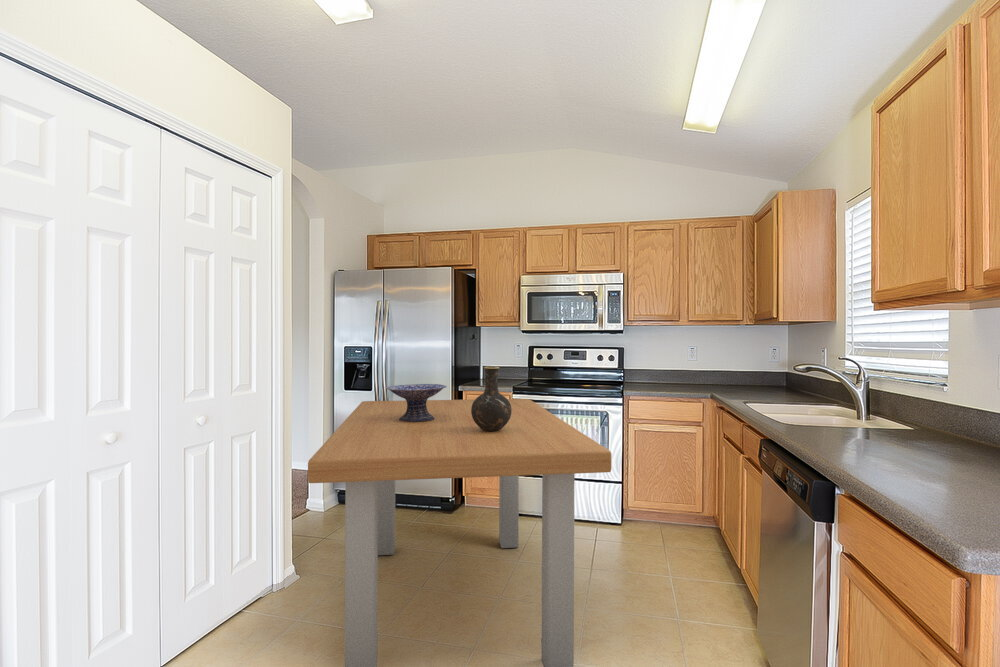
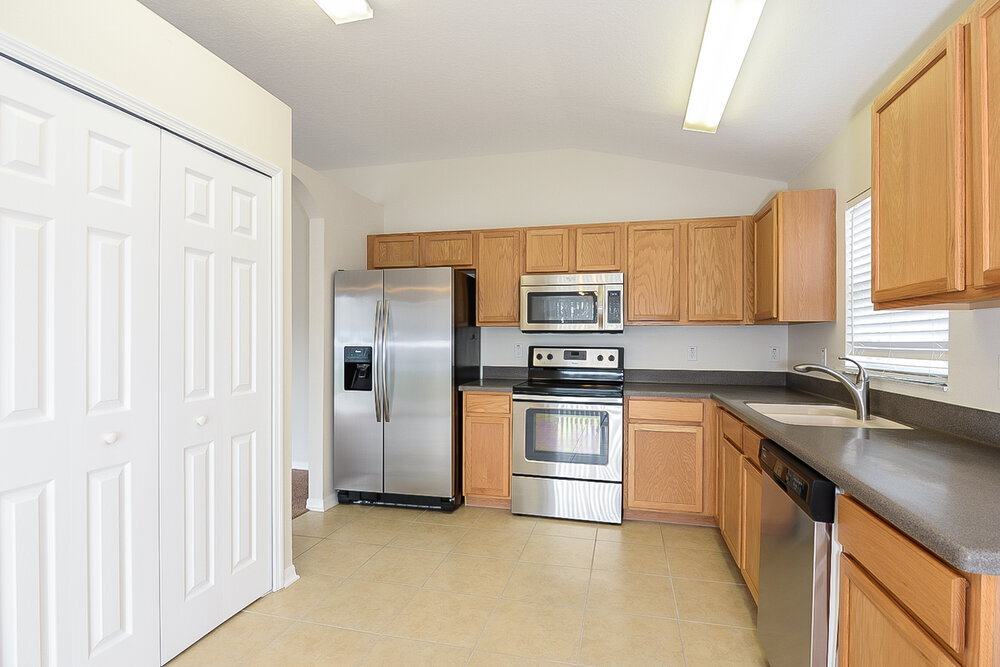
- dining table (453, 477)
- decorative bowl (416, 402)
- vase (491, 398)
